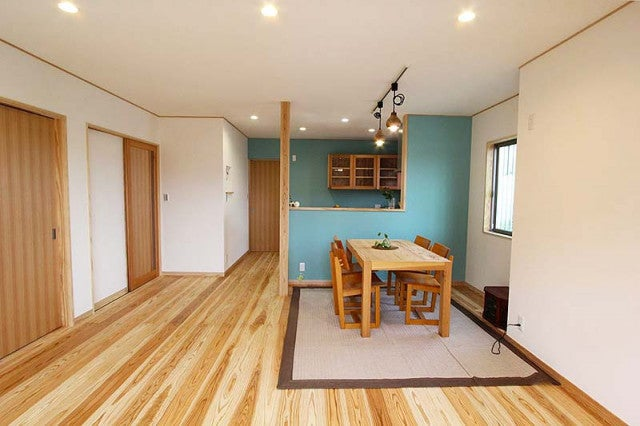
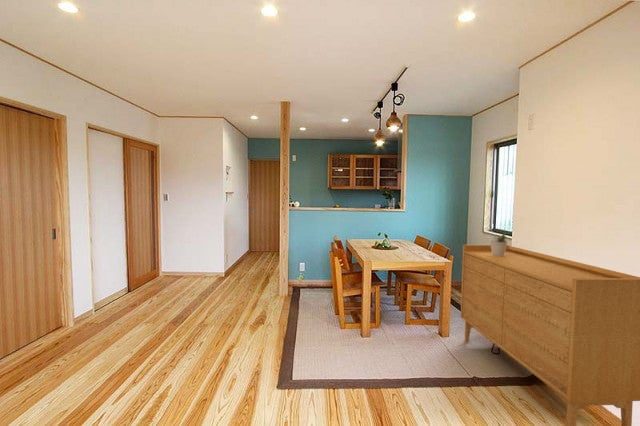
+ potted plant (499, 243)
+ sideboard (530, 318)
